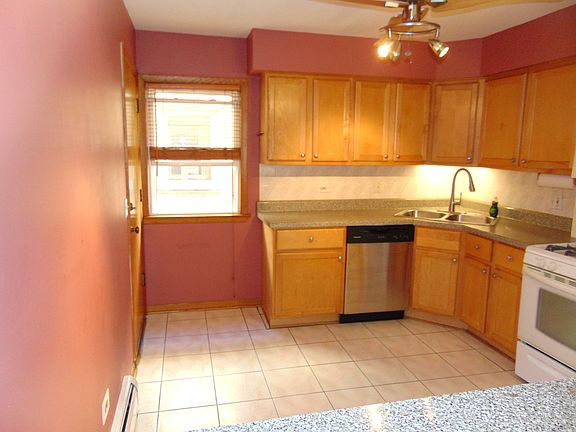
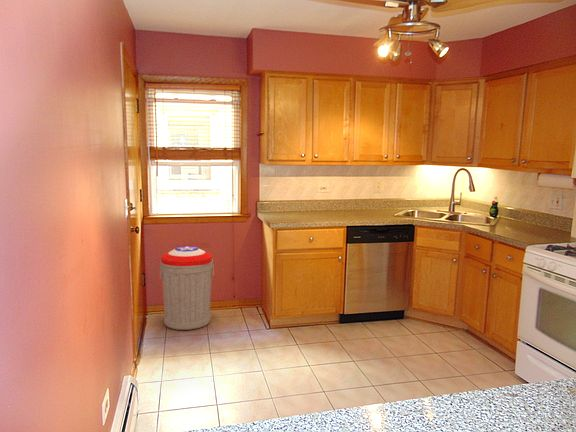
+ trash can (187, 285)
